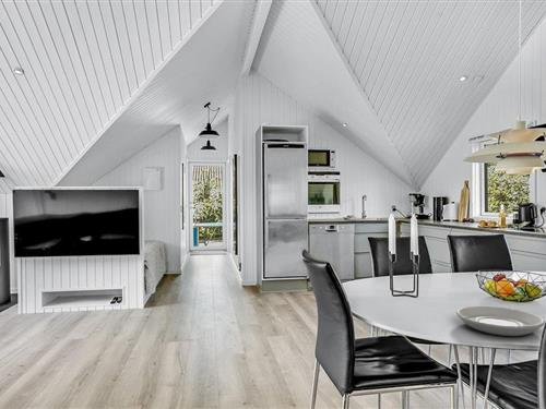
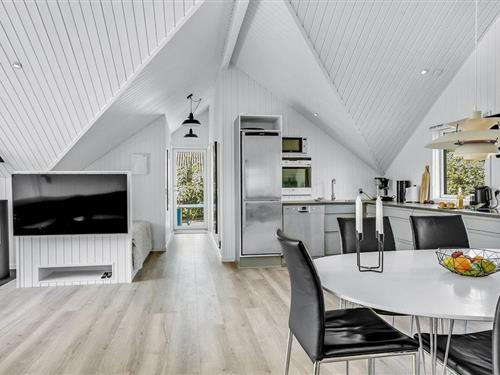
- plate (498, 321)
